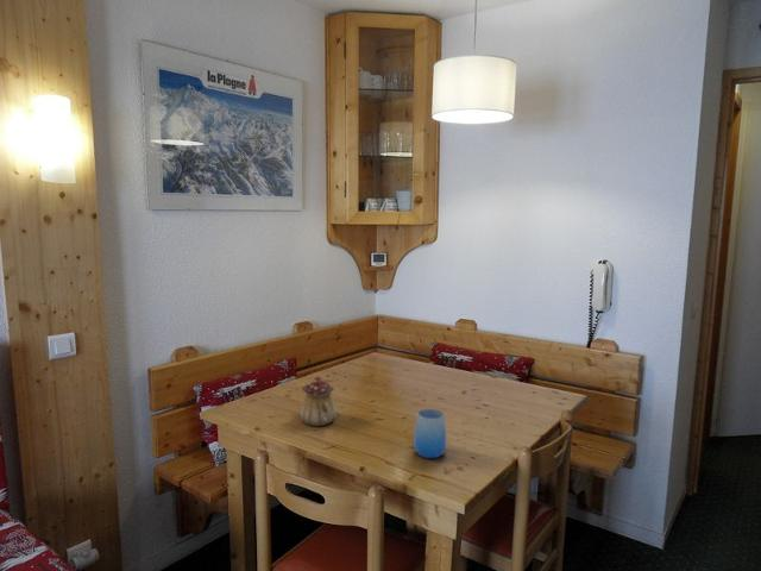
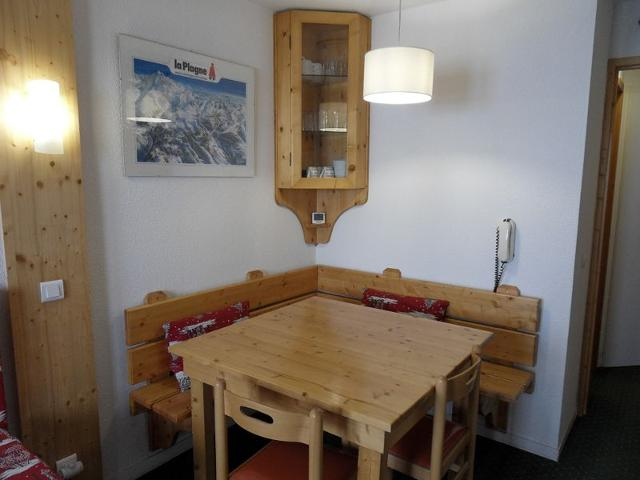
- cup (429, 433)
- teapot (319, 399)
